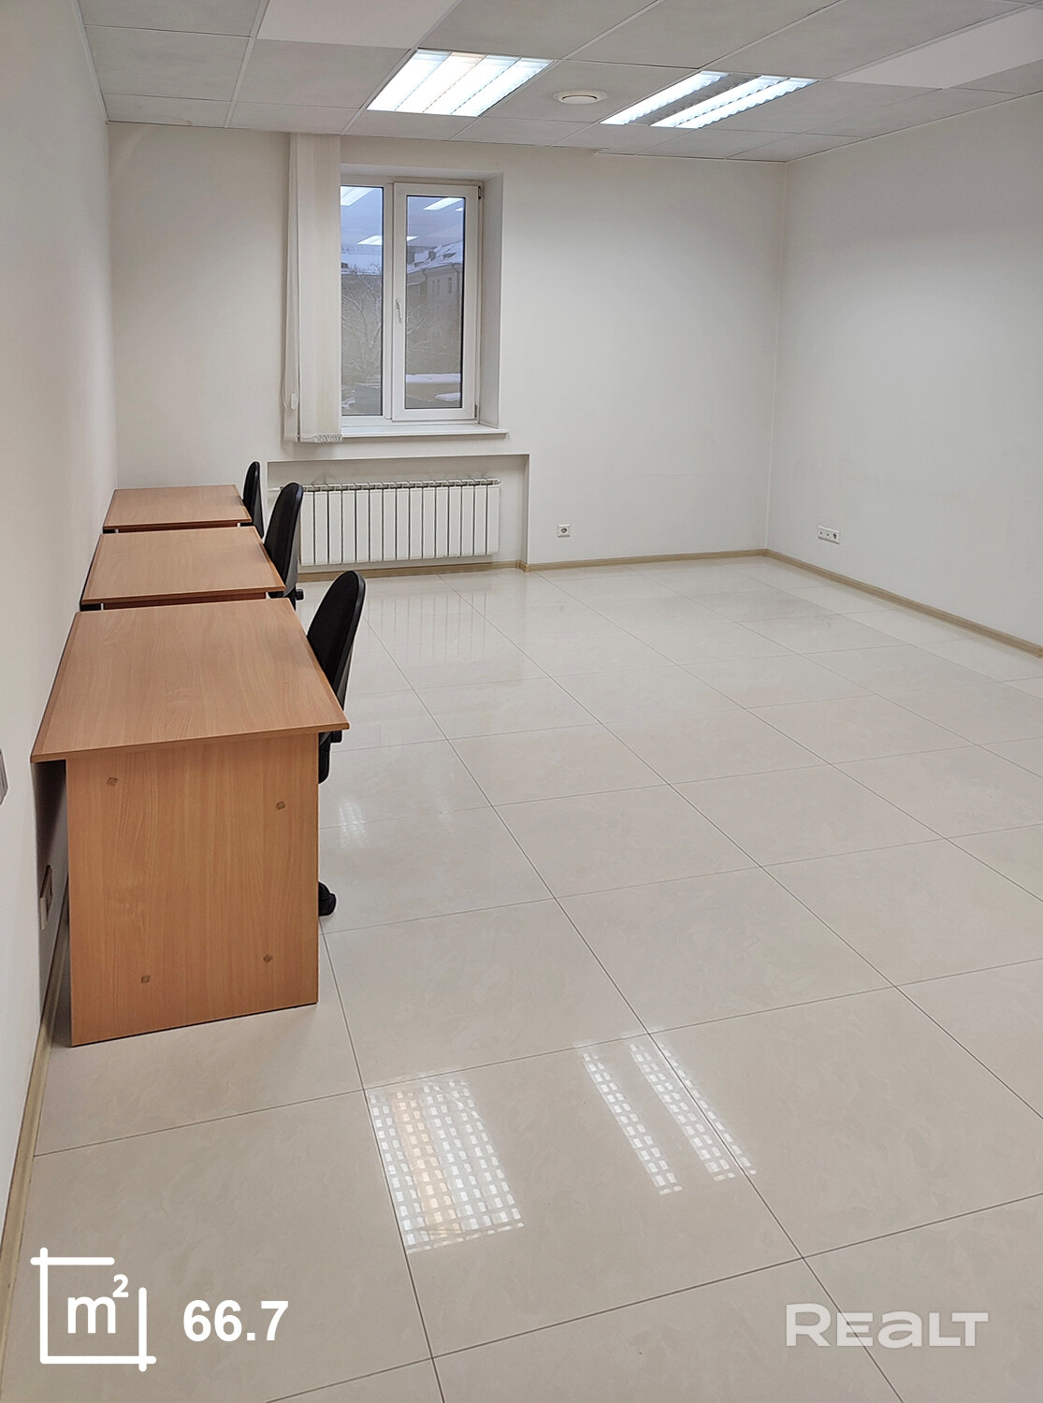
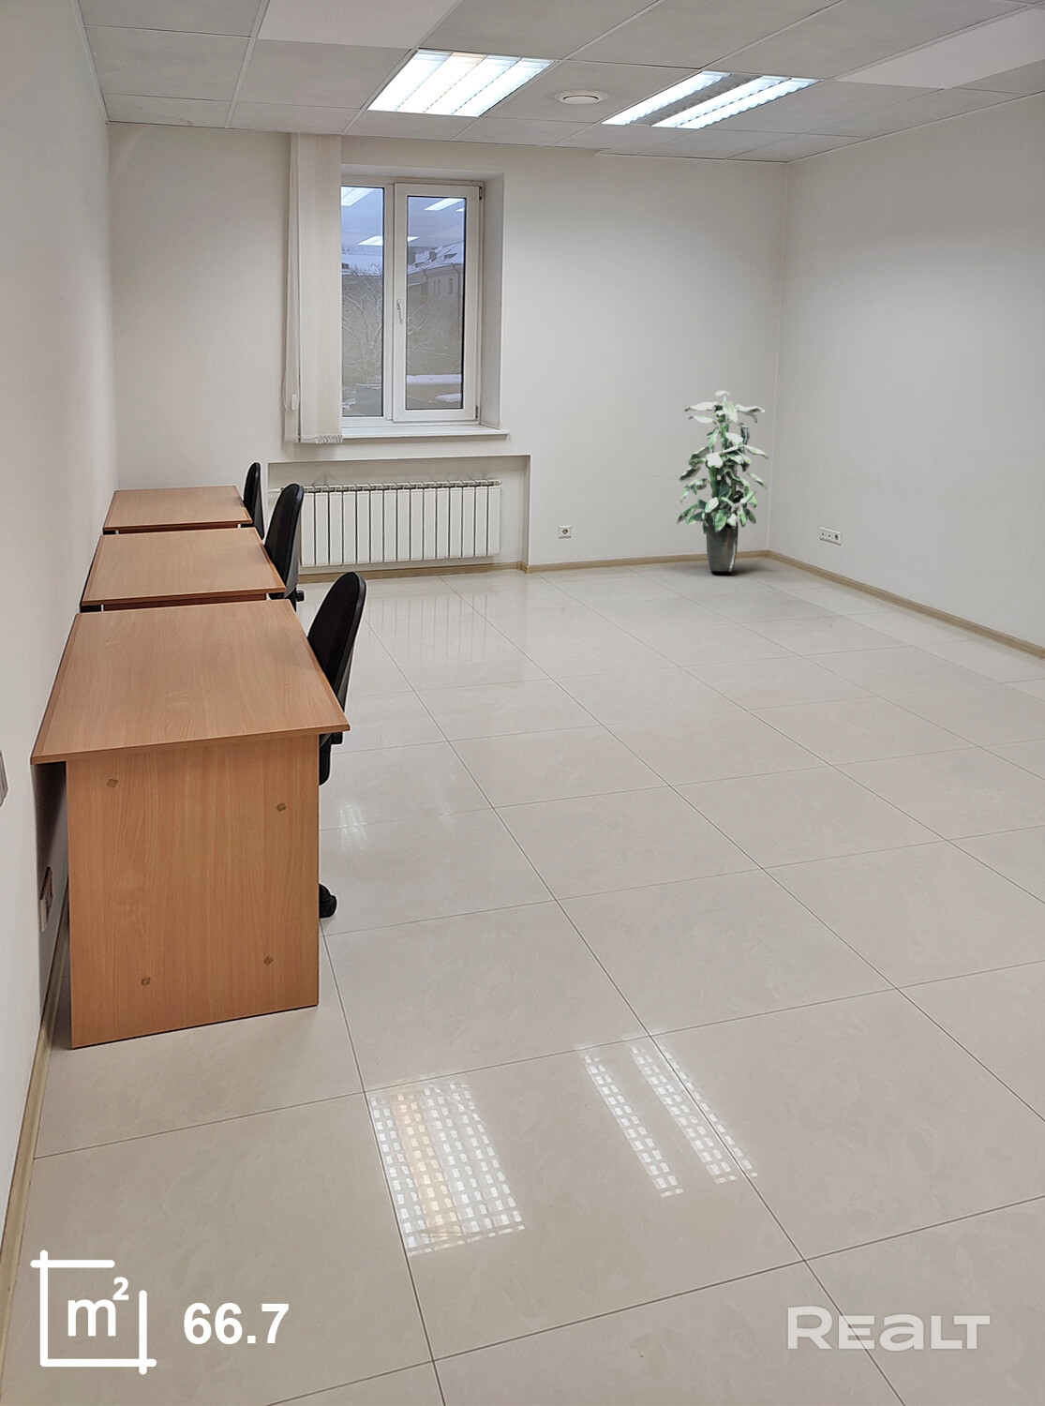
+ indoor plant (720, 483)
